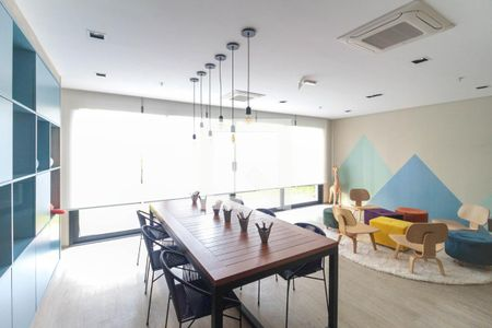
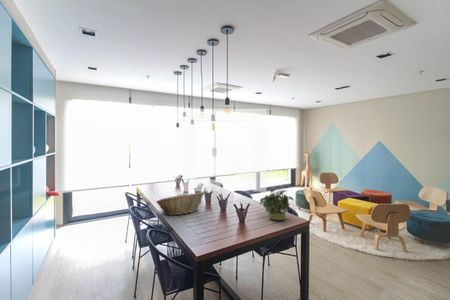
+ fruit basket (181, 201)
+ potted plant (274, 201)
